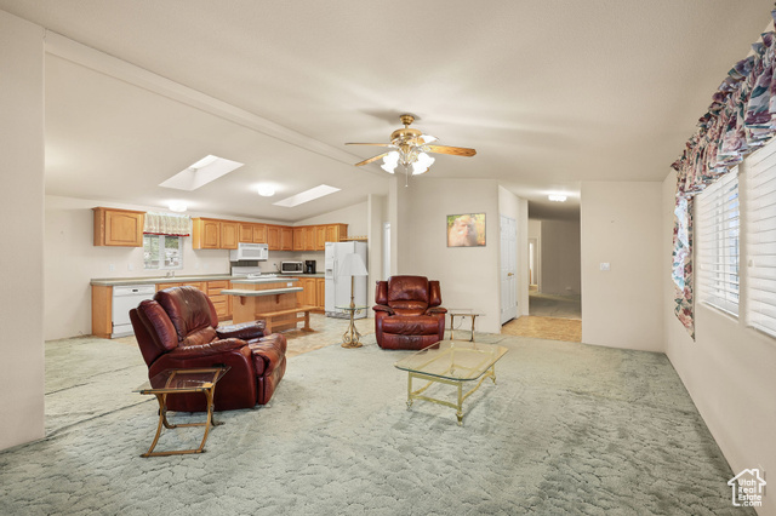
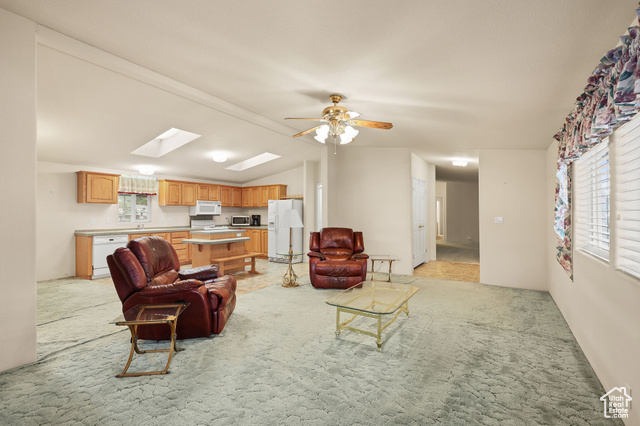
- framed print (466, 230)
